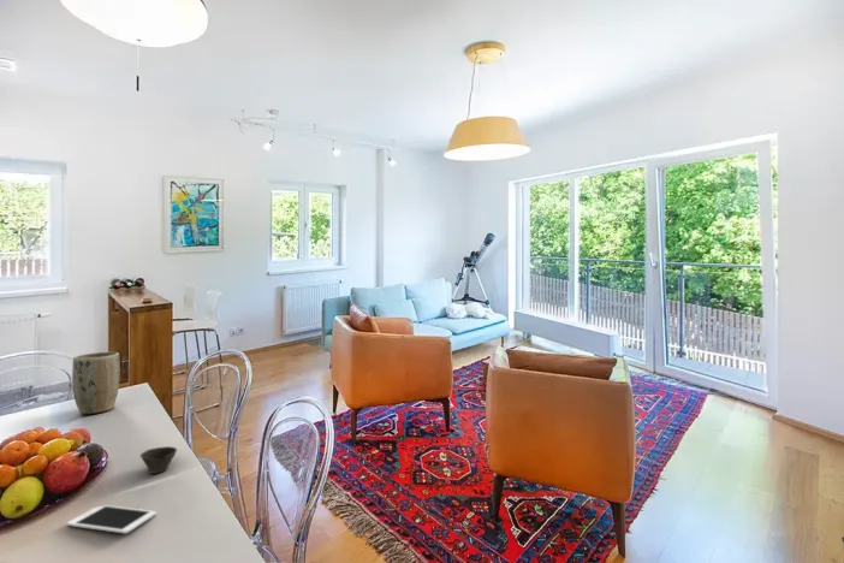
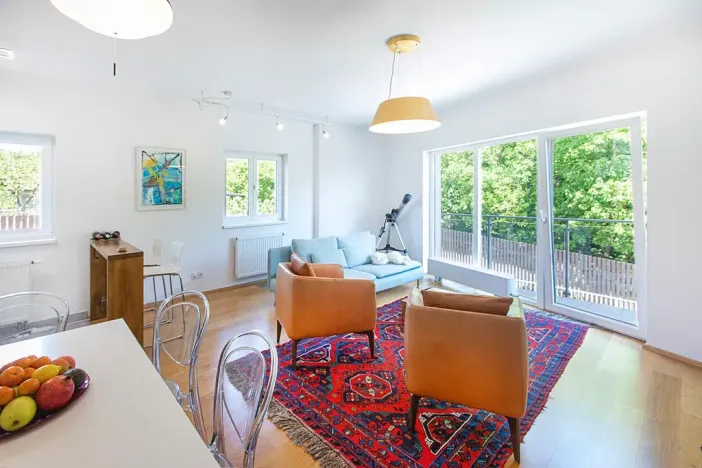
- cup (157, 460)
- cell phone (112, 517)
- plant pot (96, 381)
